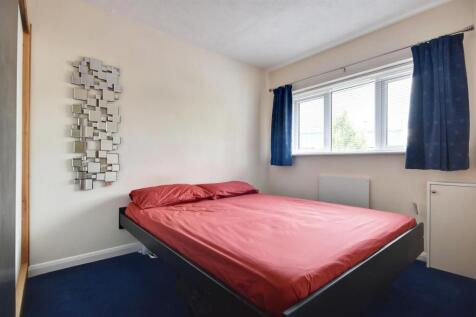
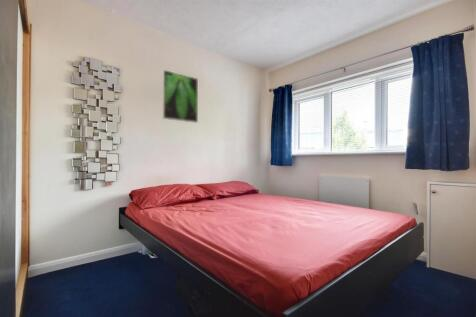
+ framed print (180, 97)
